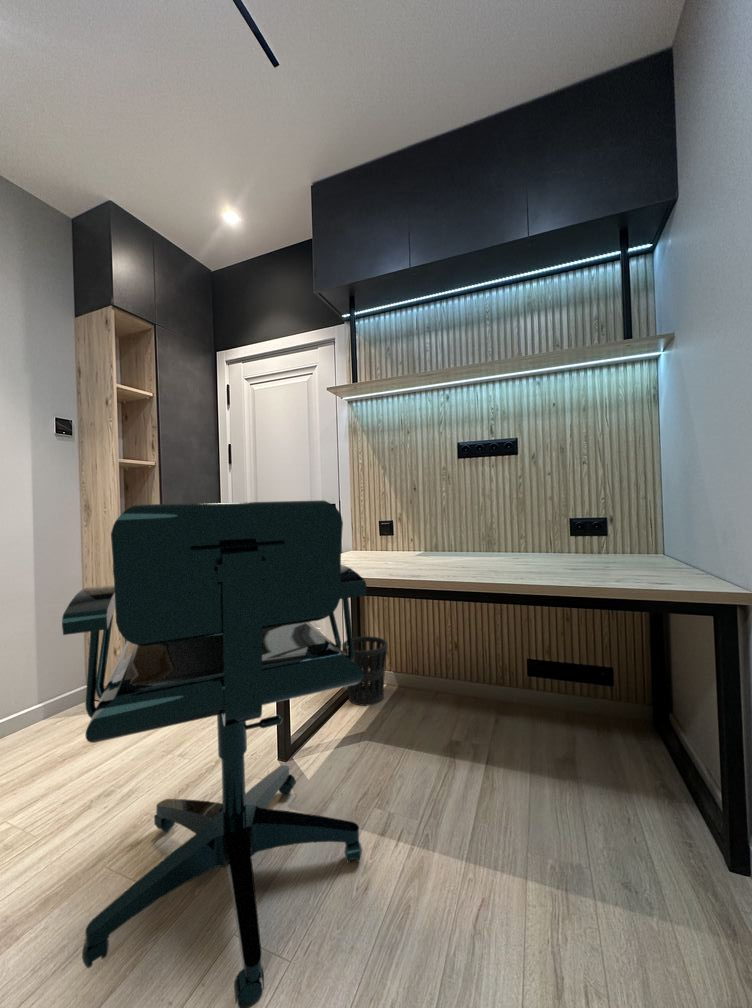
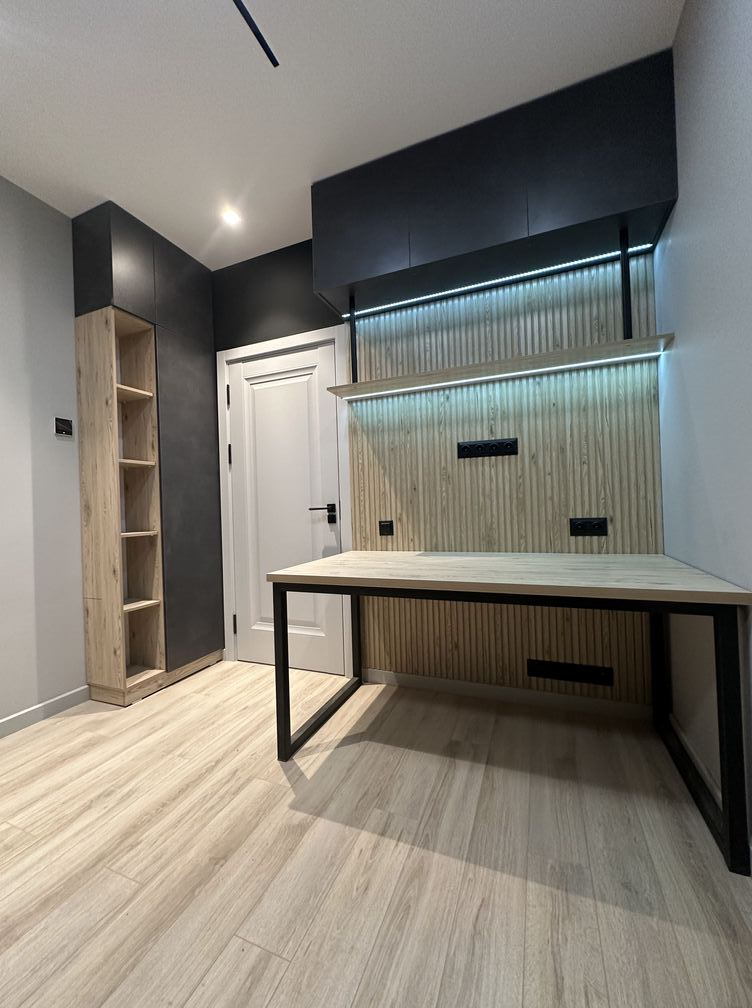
- office chair (230, 692)
- wastebasket (365, 670)
